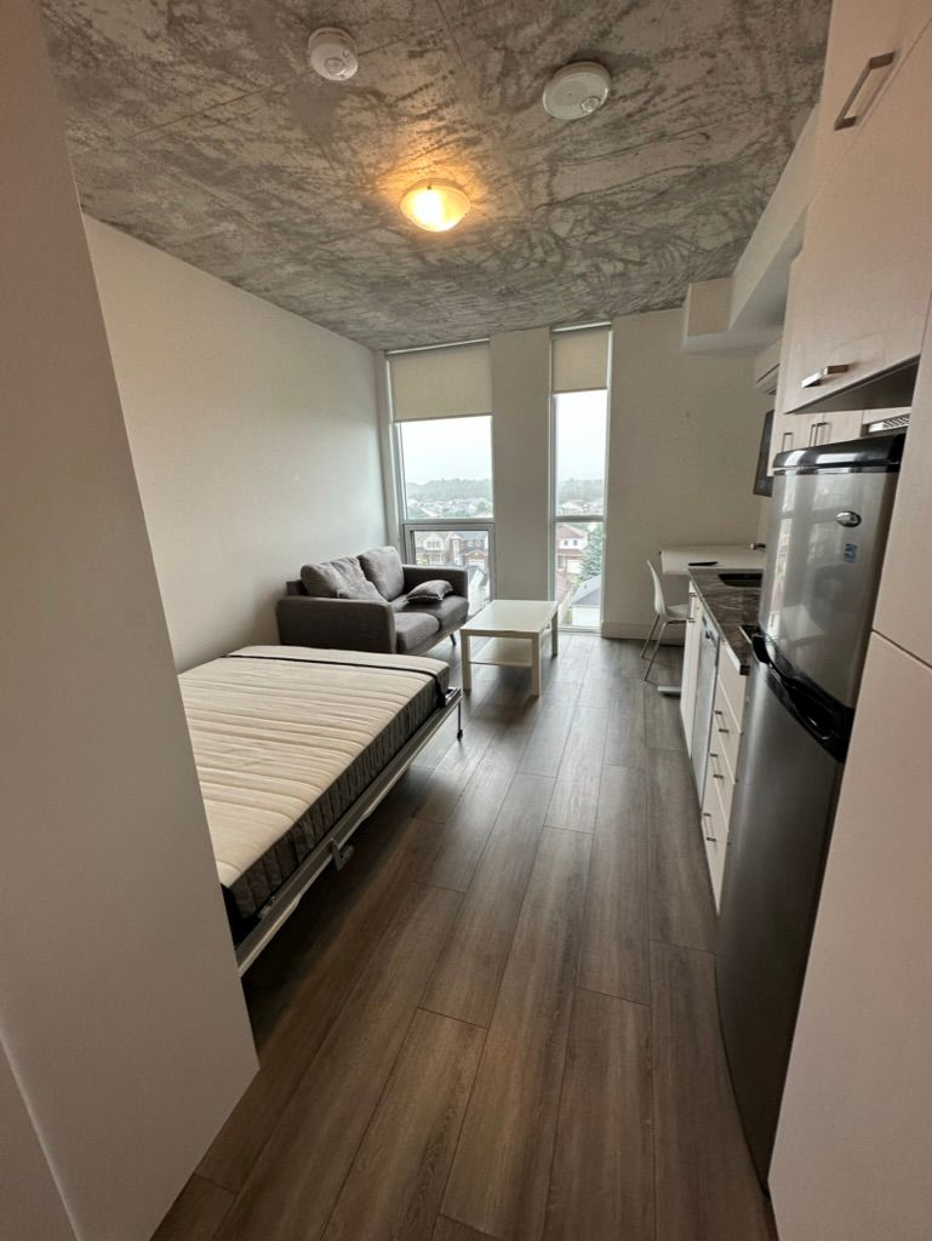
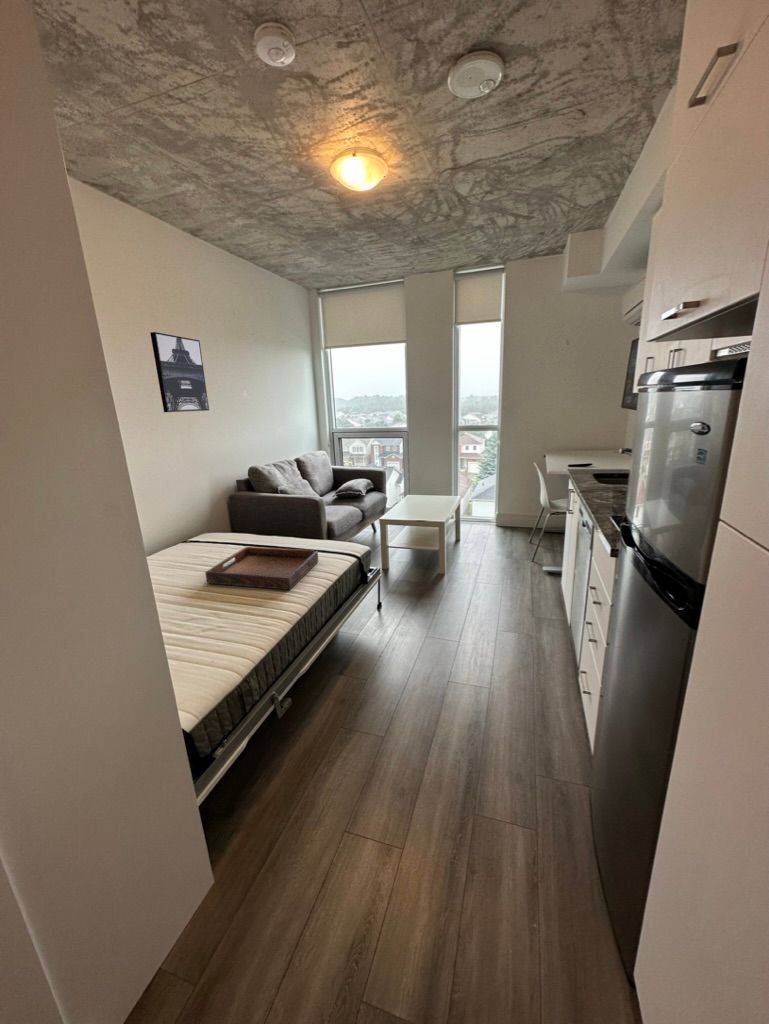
+ serving tray (265, 565)
+ wall art (182, 374)
